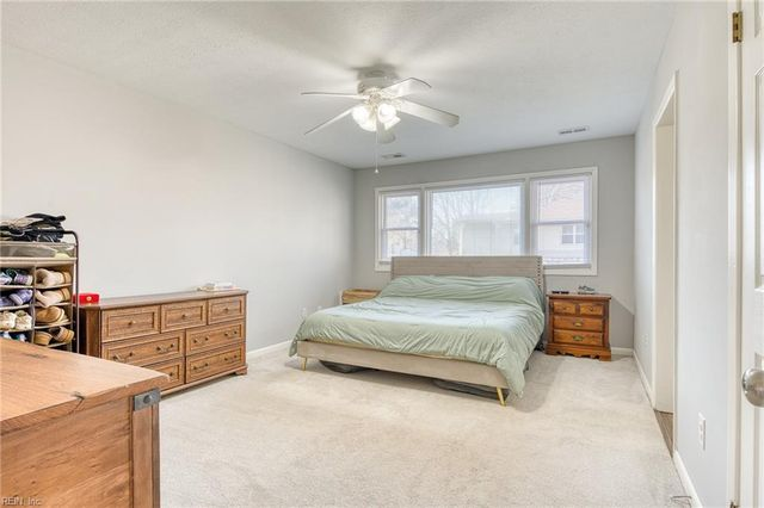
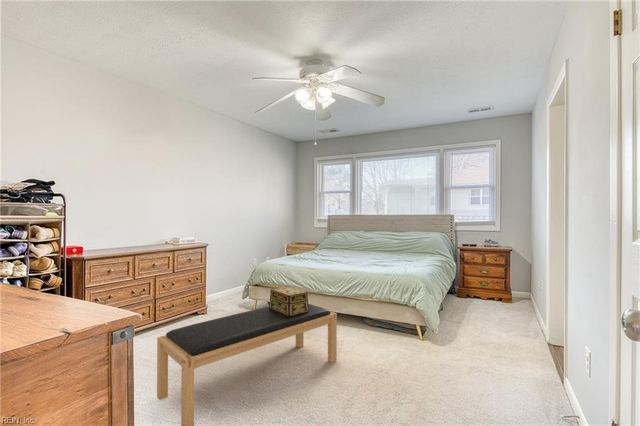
+ bench (256, 347)
+ decorative box (288, 300)
